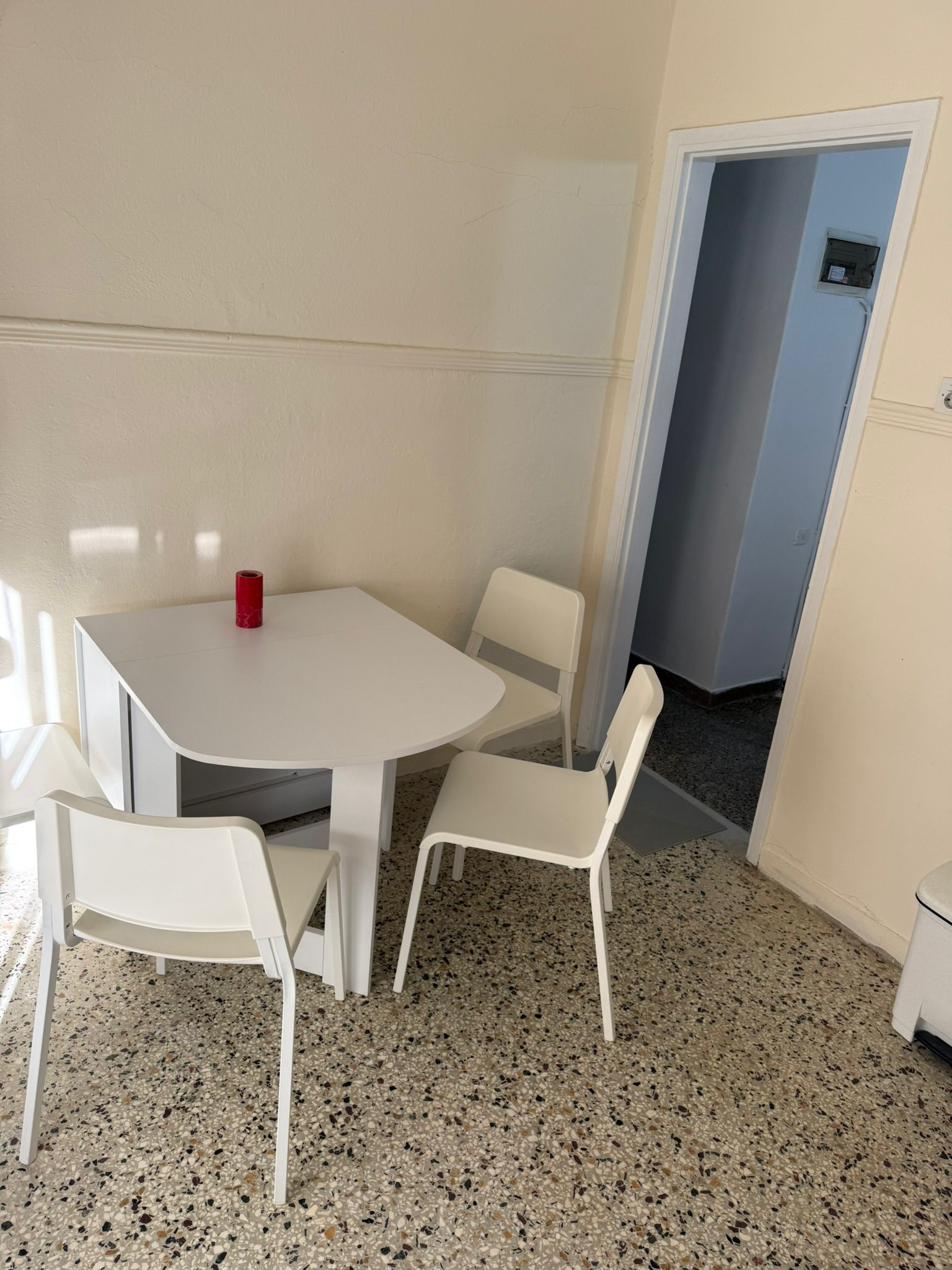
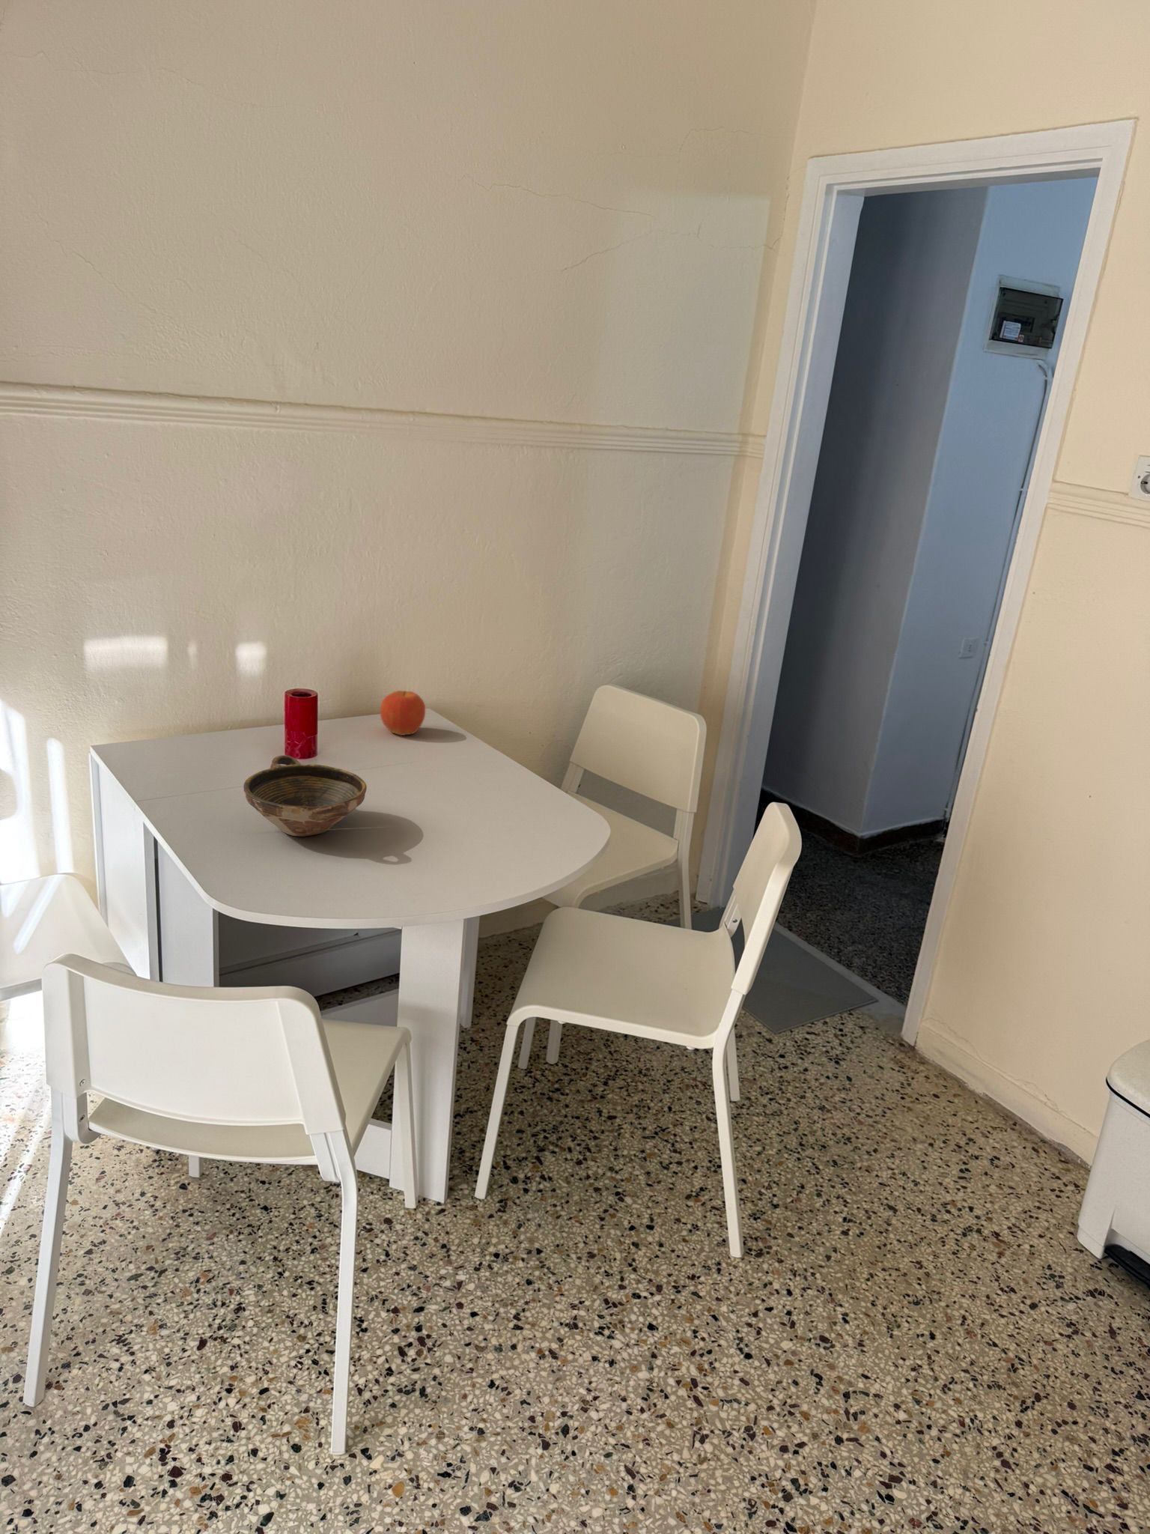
+ bowl (306, 802)
+ fruit (402, 713)
